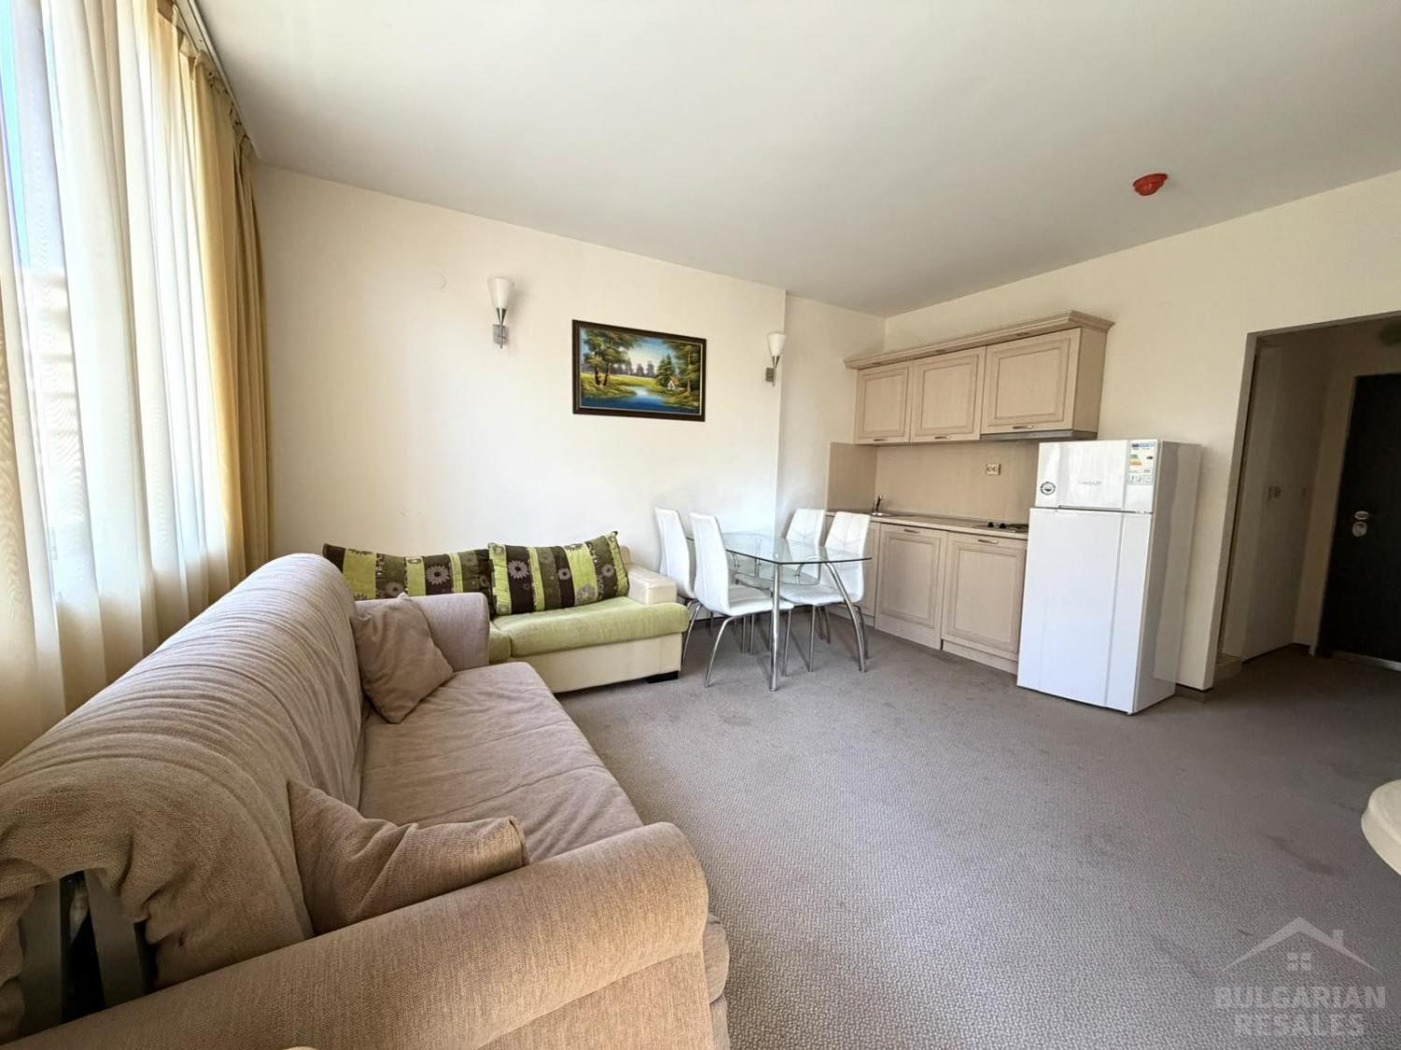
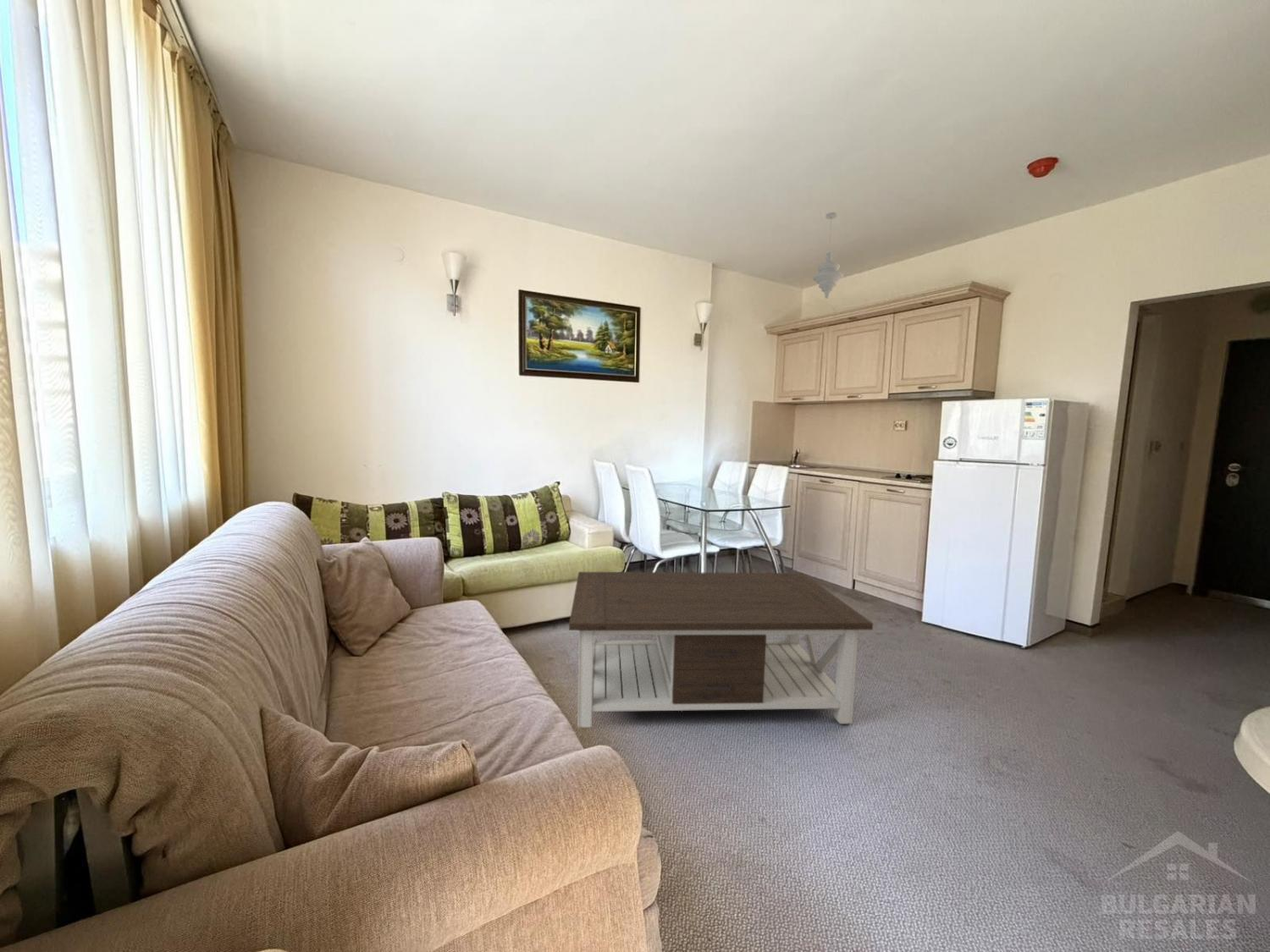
+ coffee table (704, 640)
+ pendant light (829, 256)
